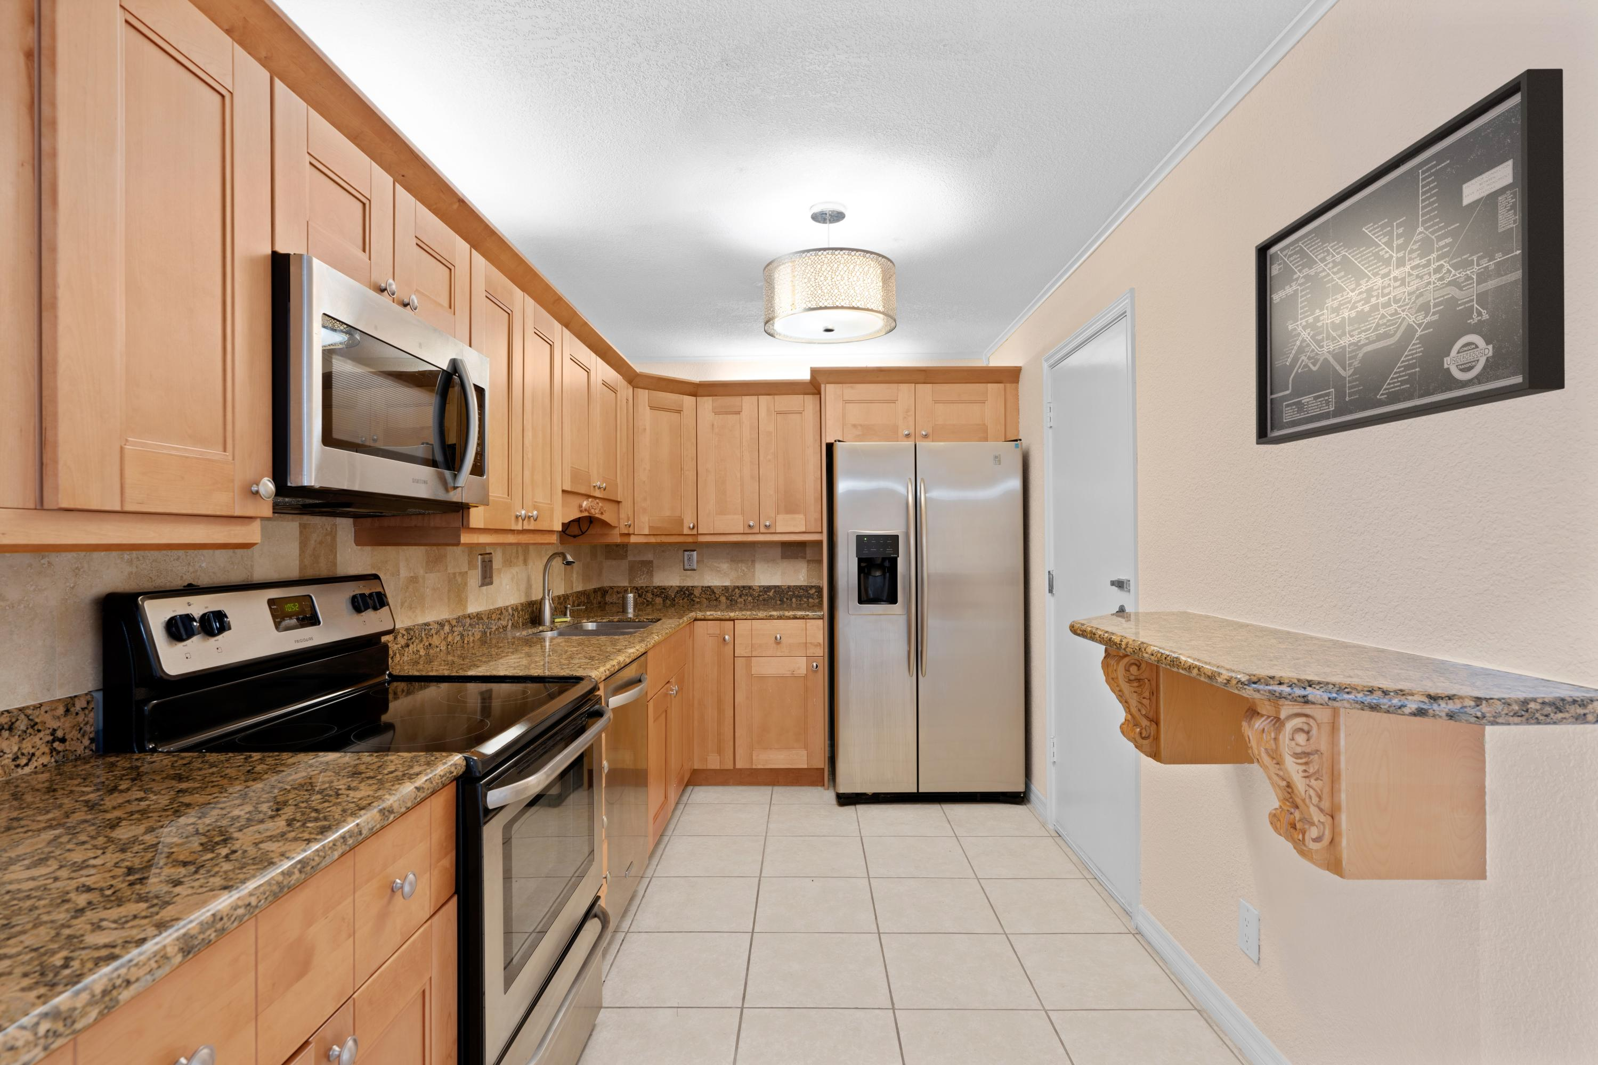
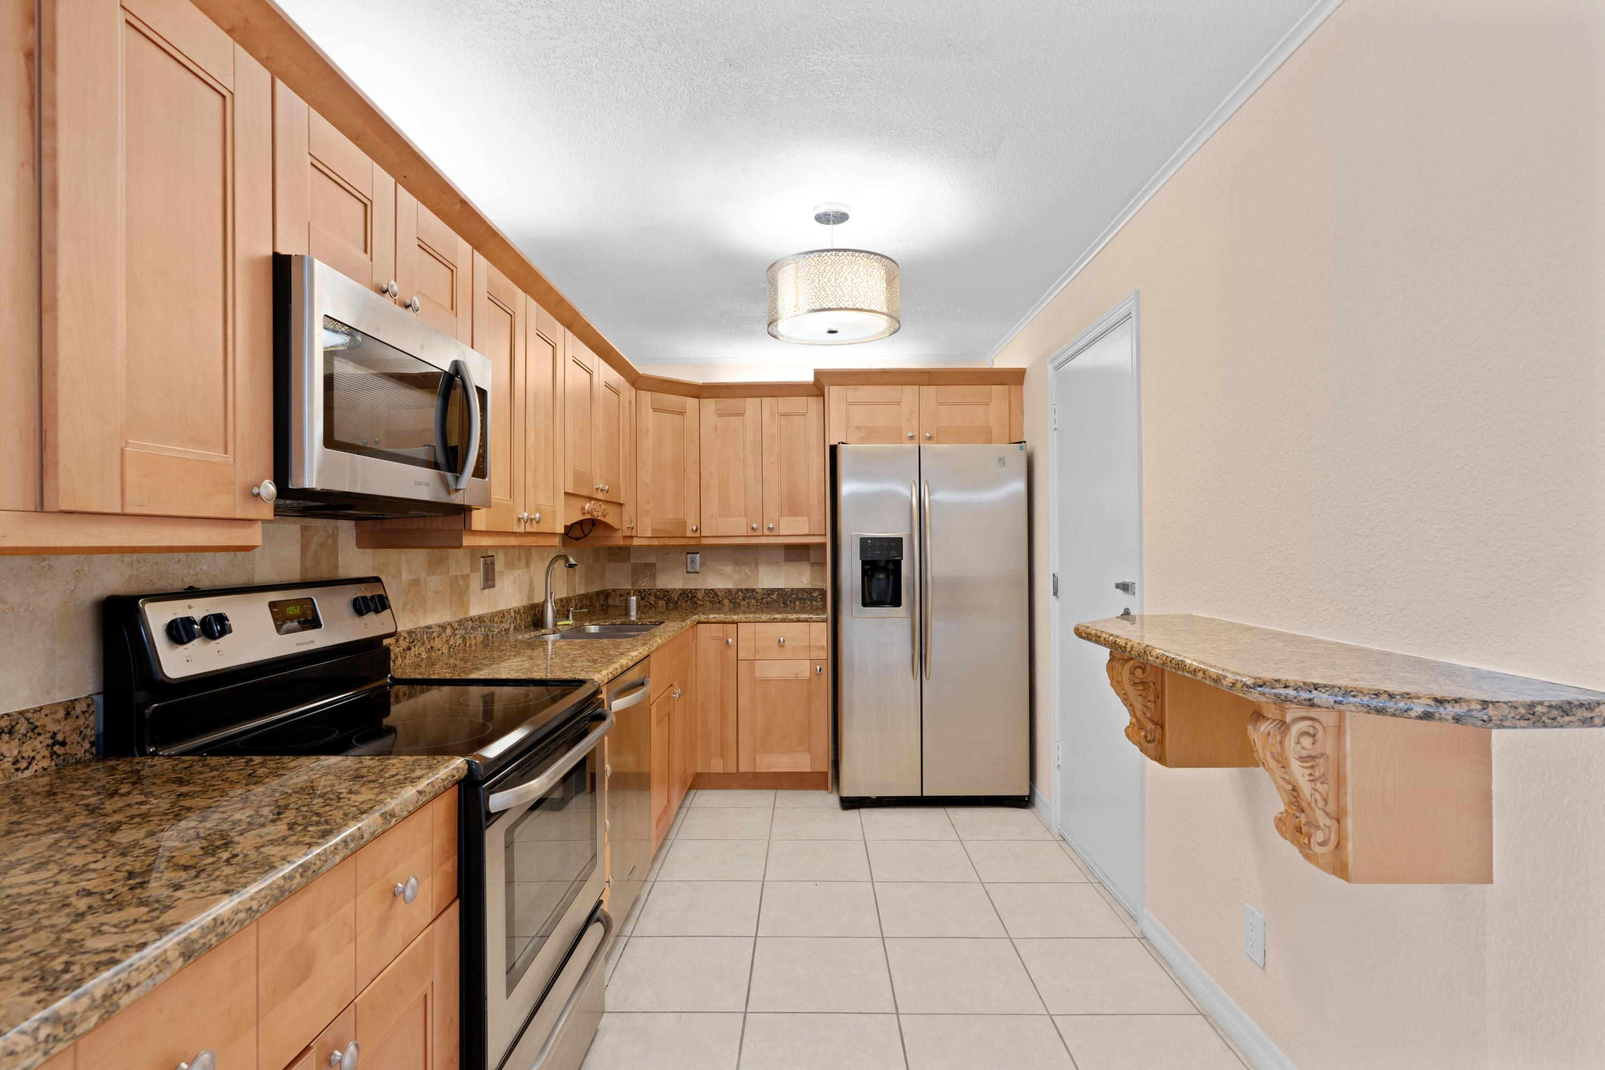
- wall art (1373, 301)
